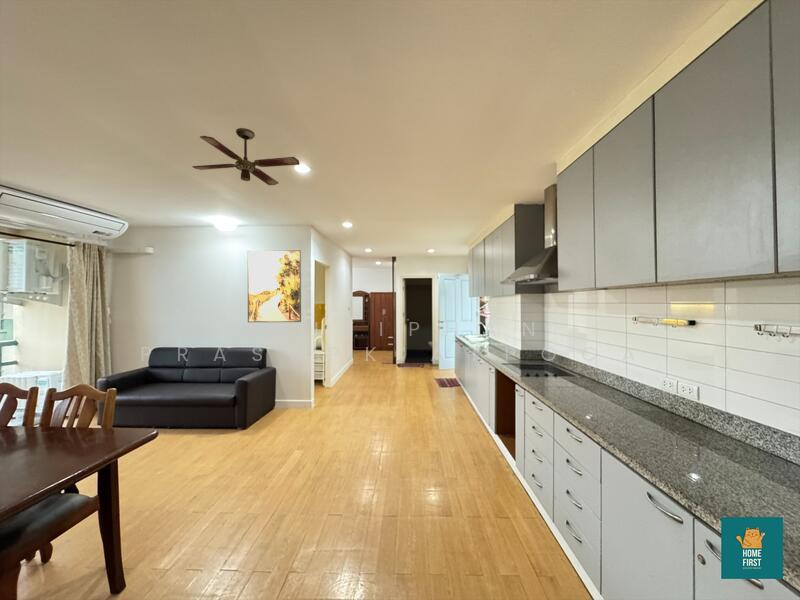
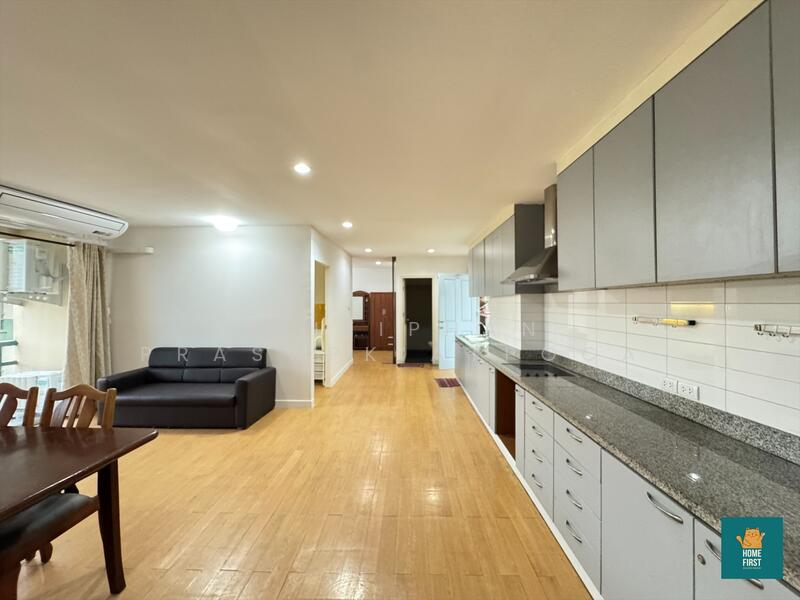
- ceiling fan (245, 156)
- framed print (274, 286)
